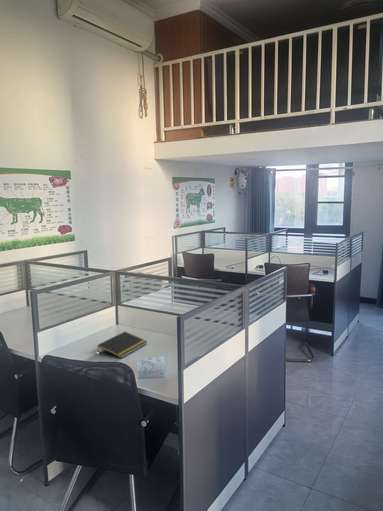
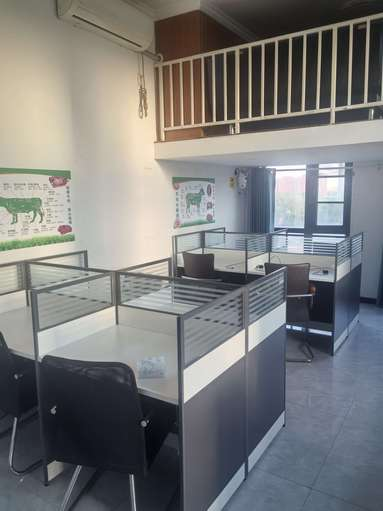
- notepad (123, 343)
